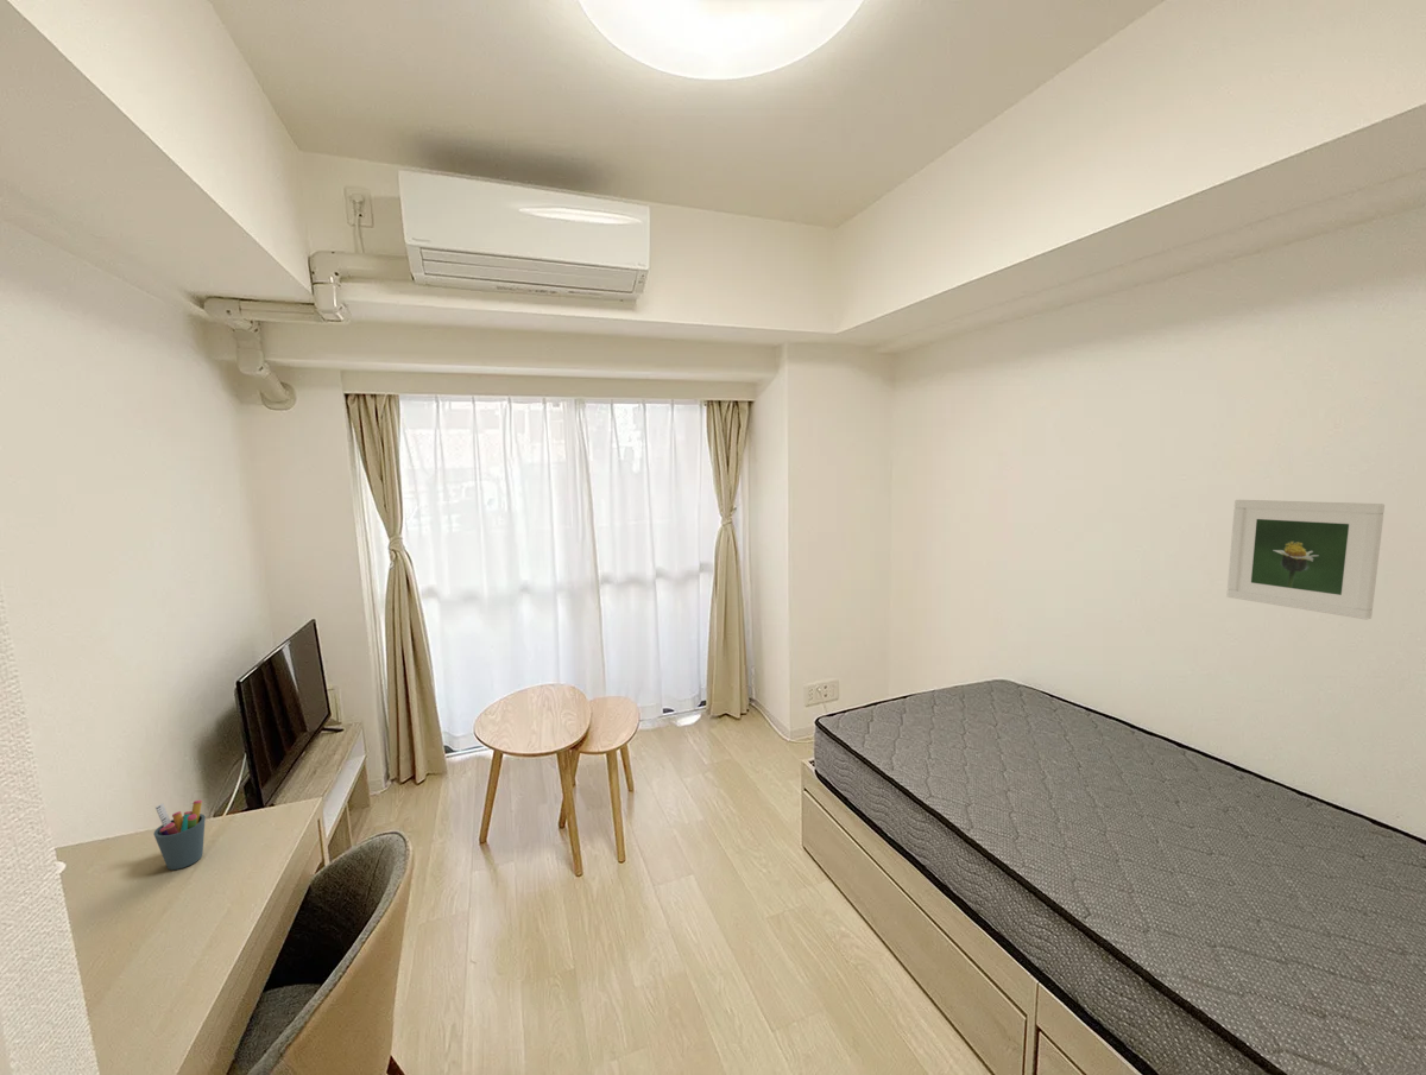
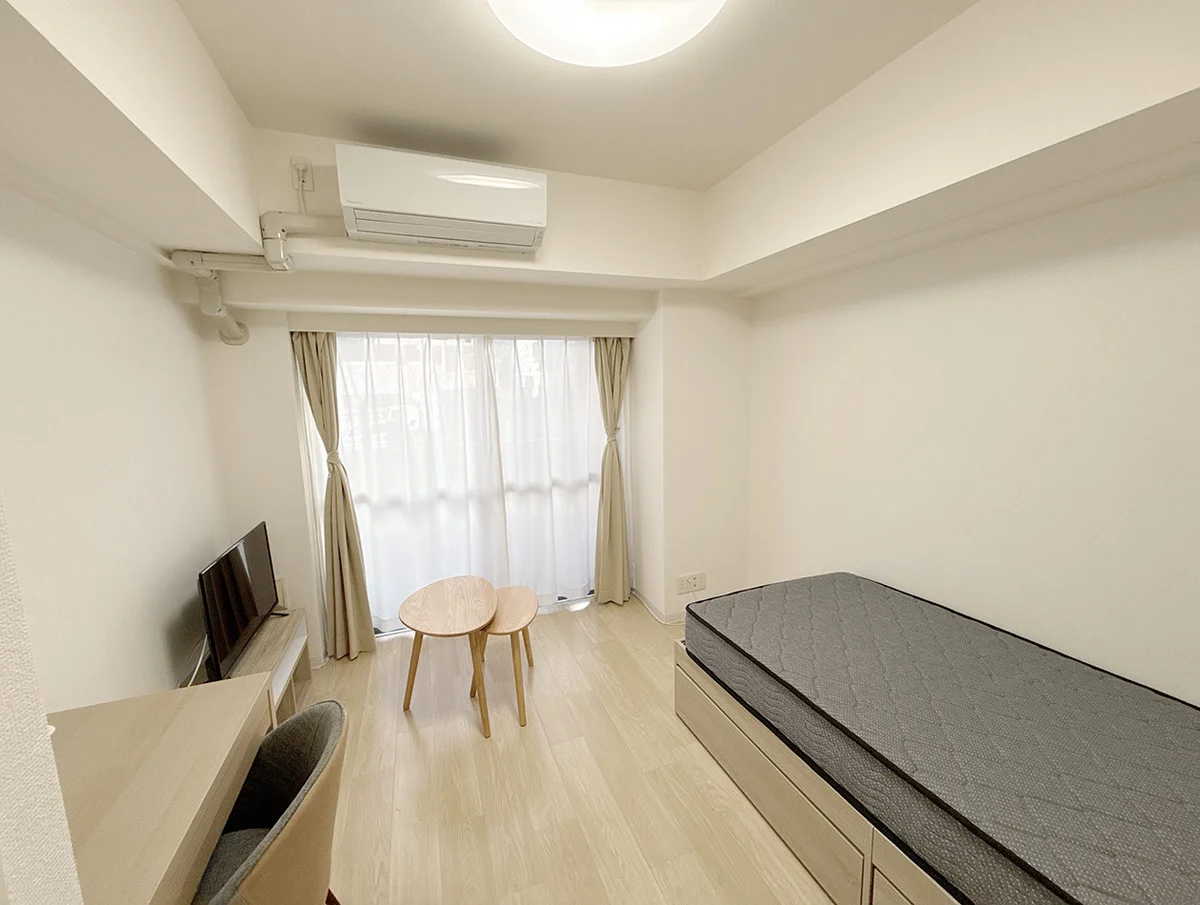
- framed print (1298, 555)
- pen holder (182, 833)
